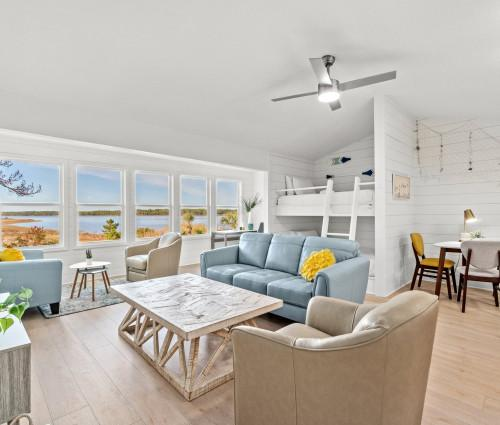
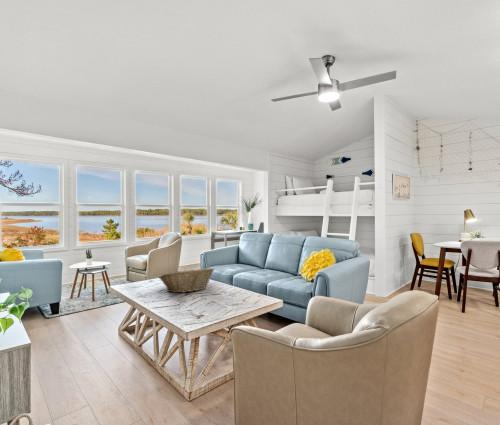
+ fruit basket (187, 277)
